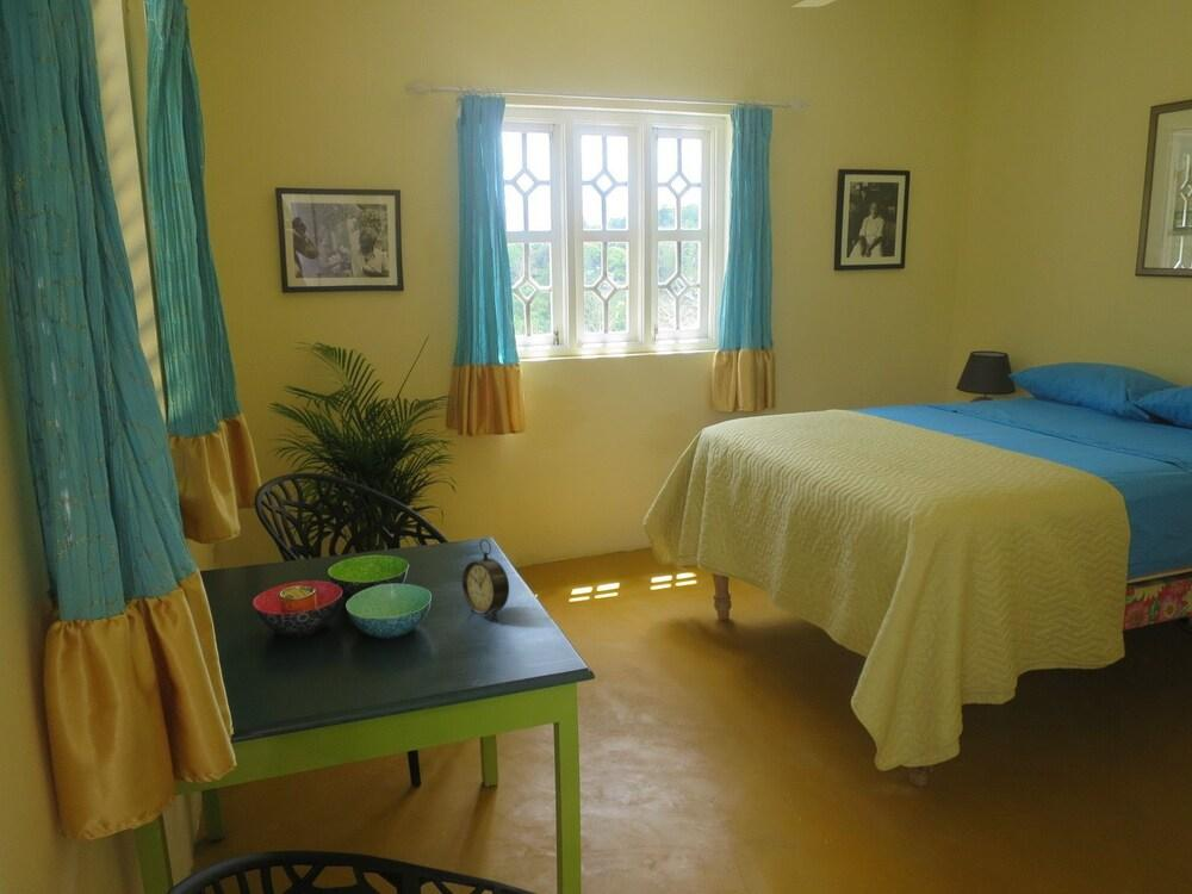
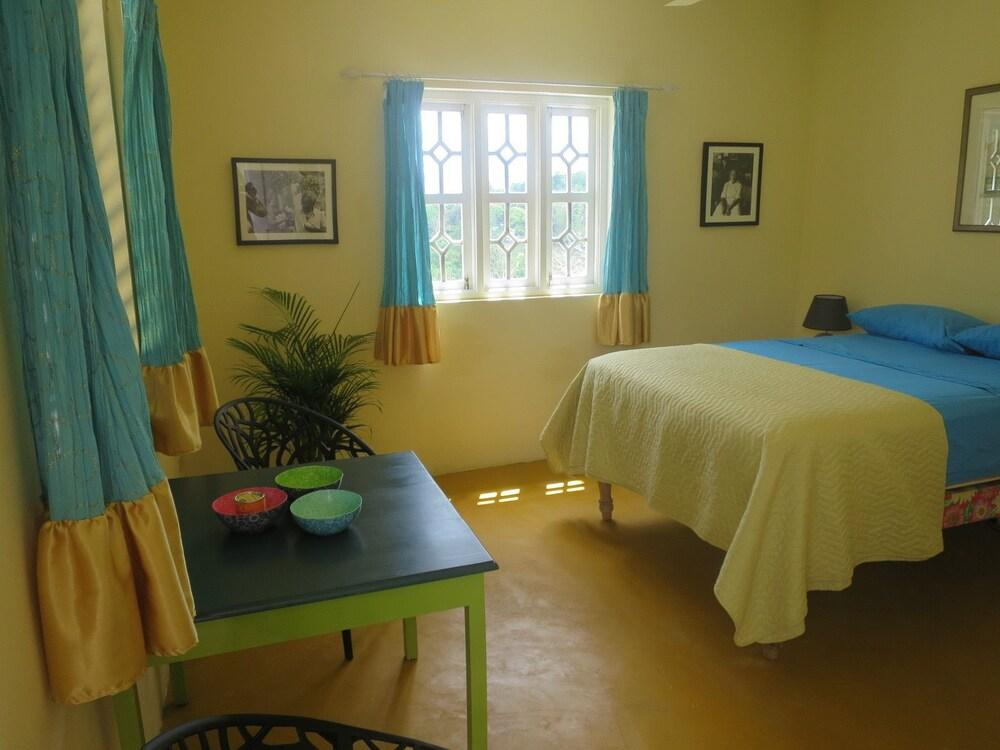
- alarm clock (486, 577)
